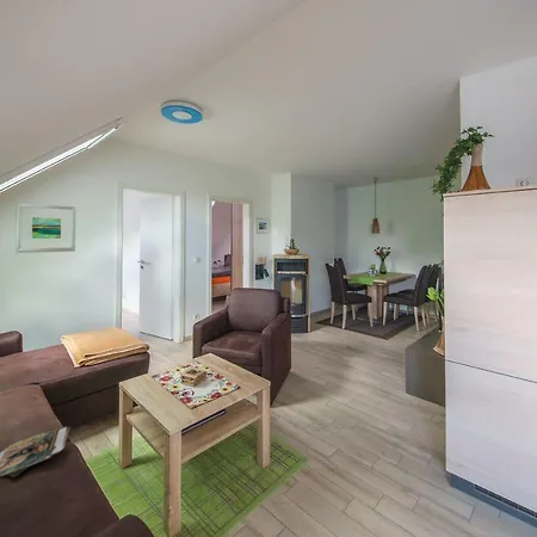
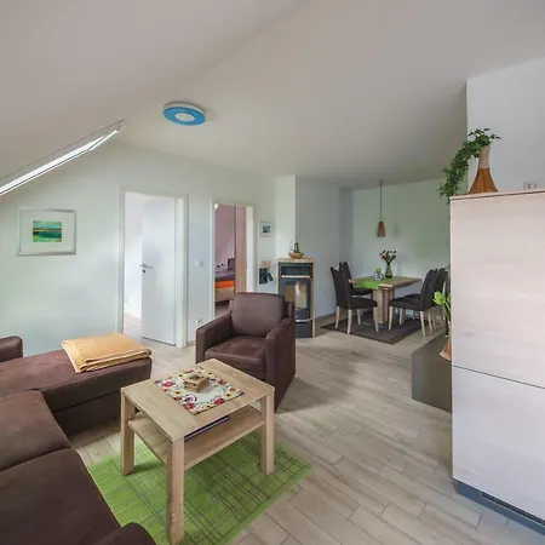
- magazine (33, 449)
